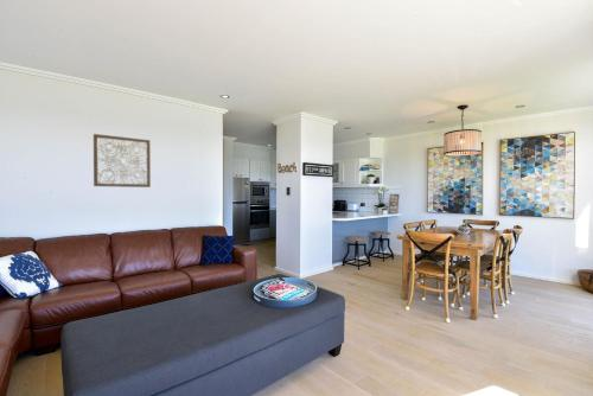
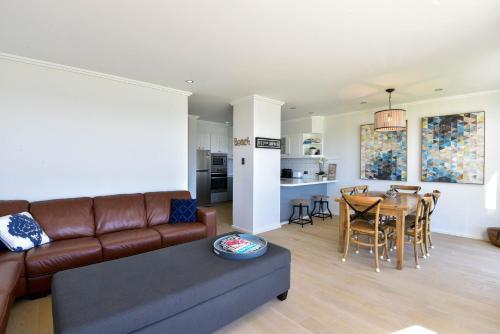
- wall art (121, 162)
